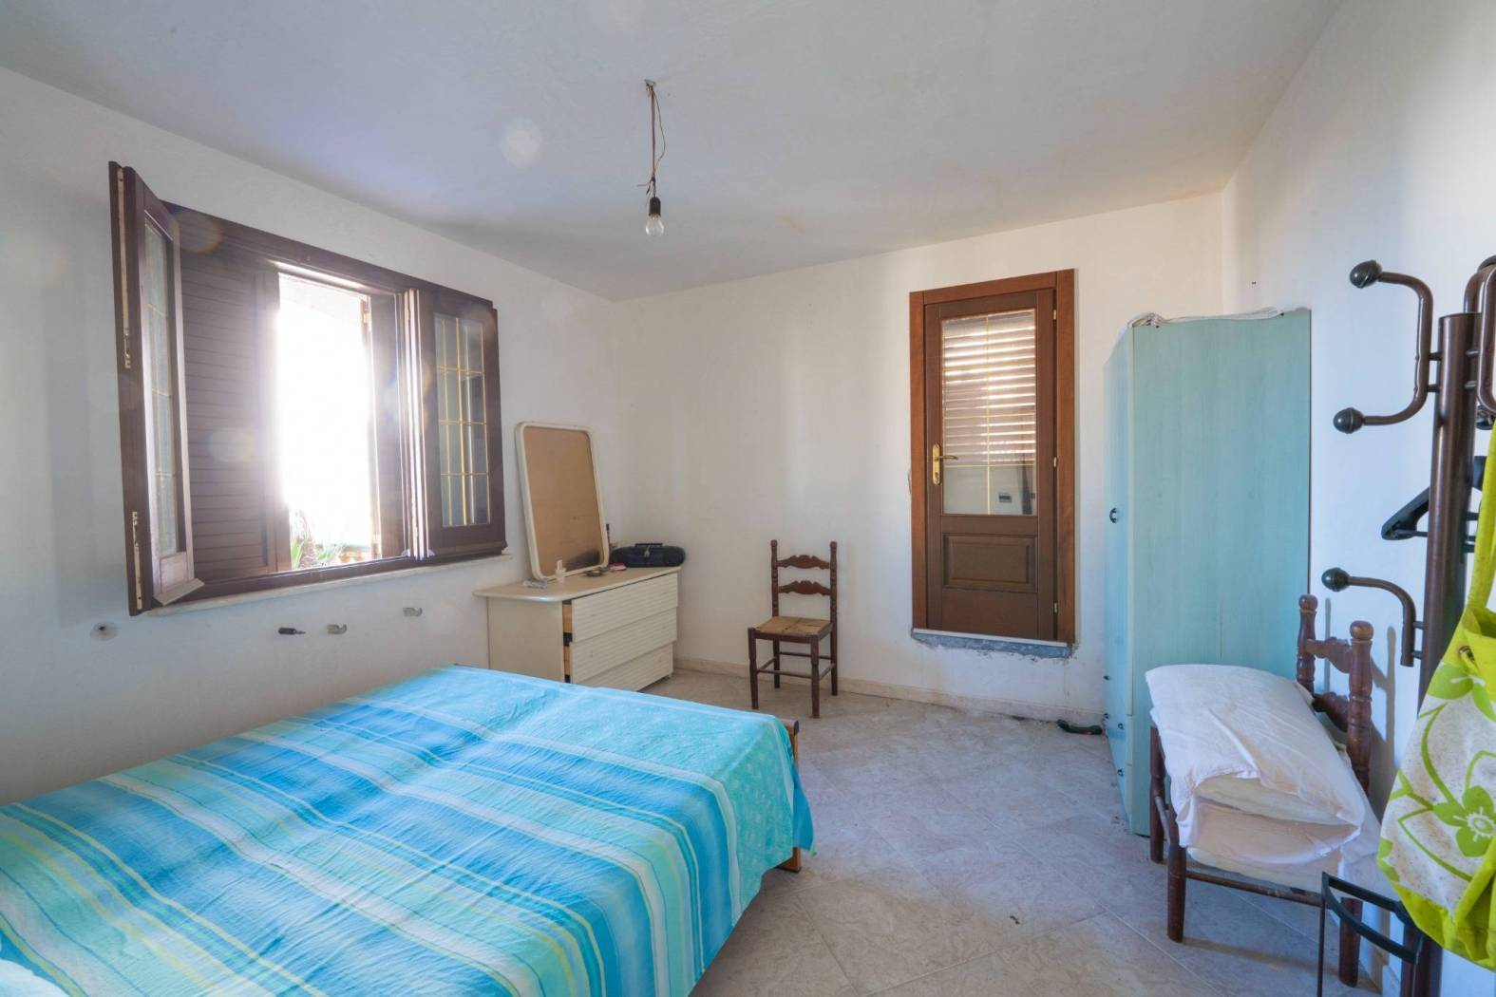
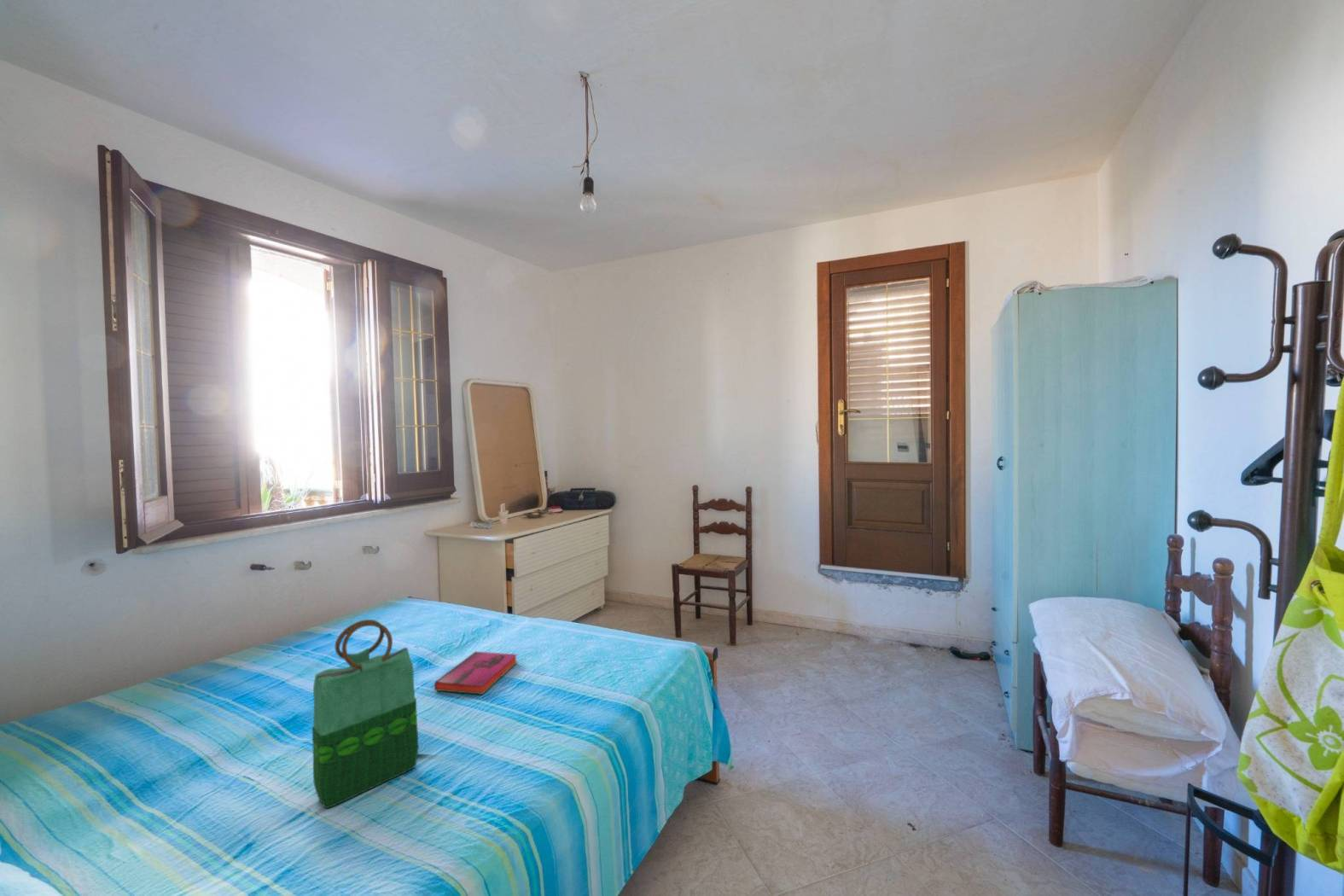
+ hardback book (478, 671)
+ tote bag (366, 701)
